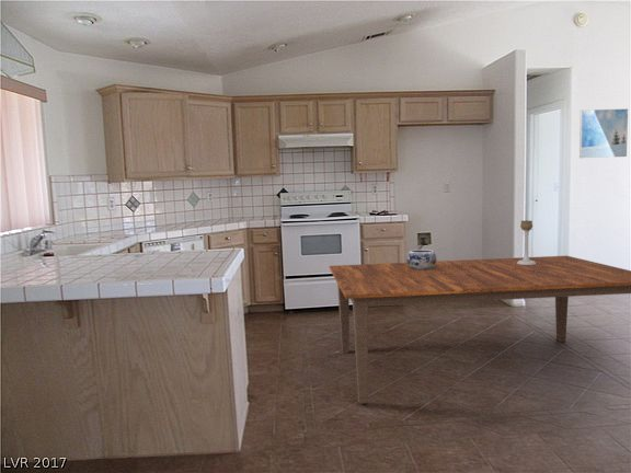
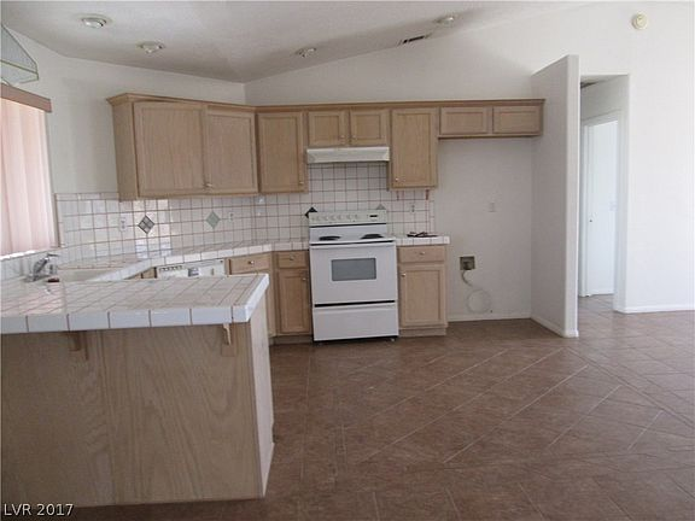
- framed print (603, 134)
- dining table (475, 300)
- candle holder (526, 242)
- decorative bowl (421, 258)
